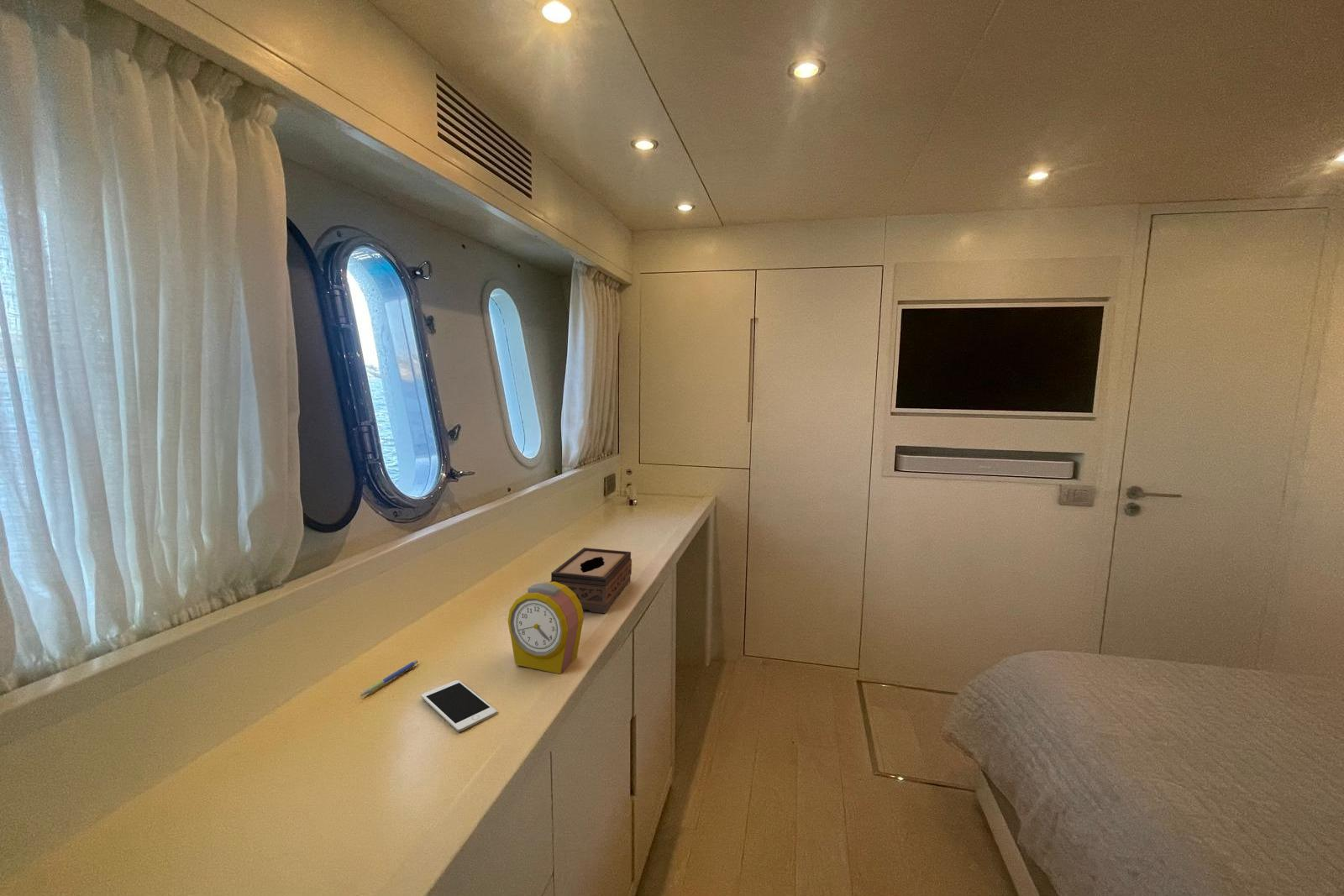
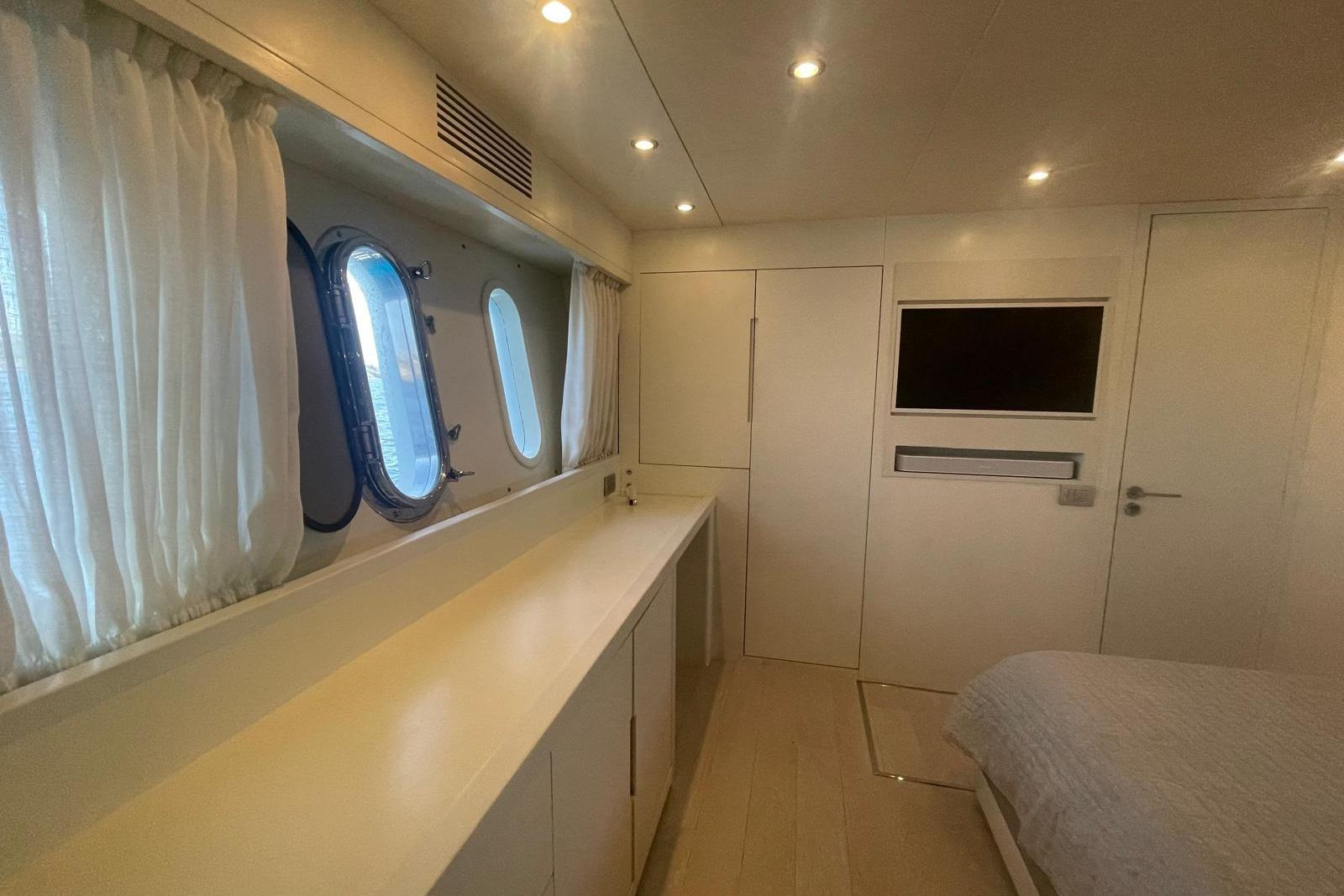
- tissue box (593, 578)
- cell phone (458, 704)
- alarm clock (545, 623)
- pen (390, 678)
